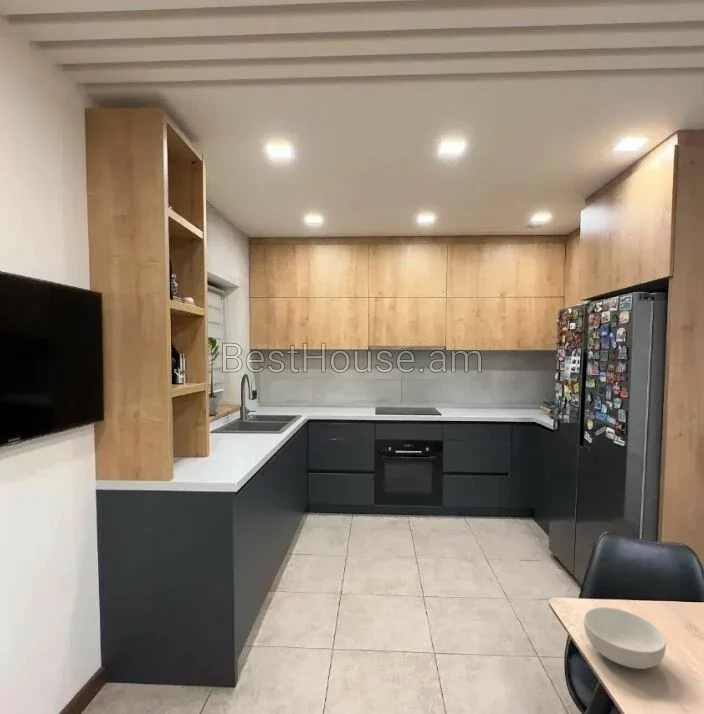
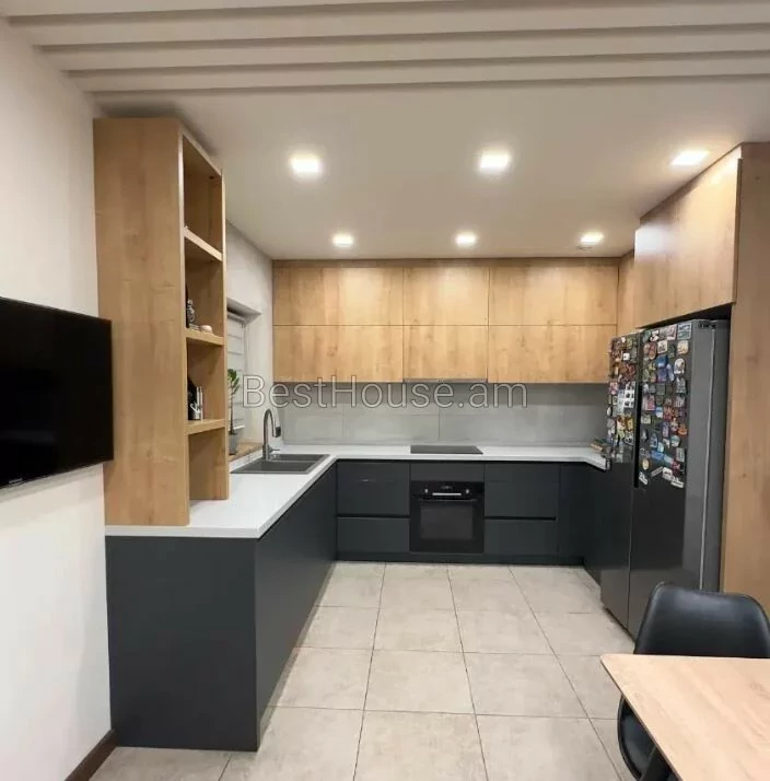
- cereal bowl (622, 641)
